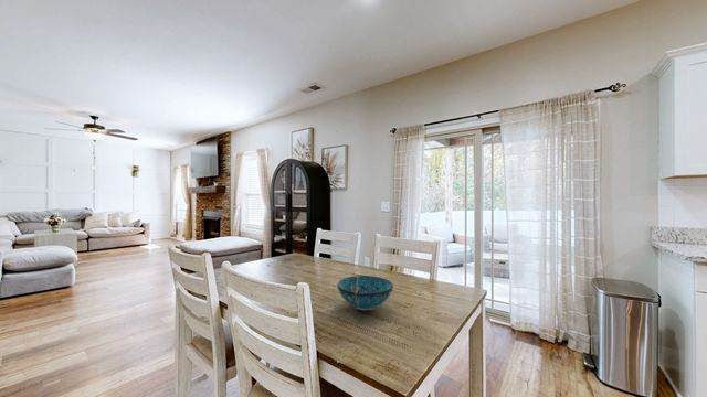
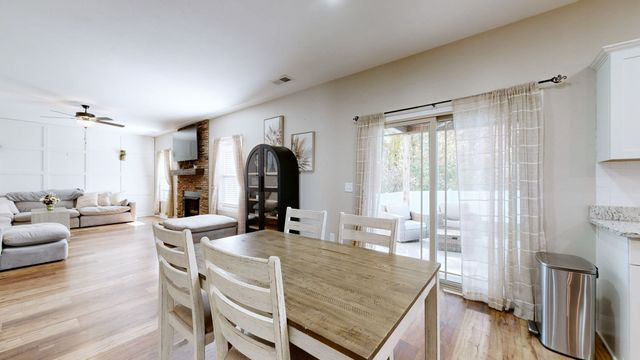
- decorative bowl (365, 294)
